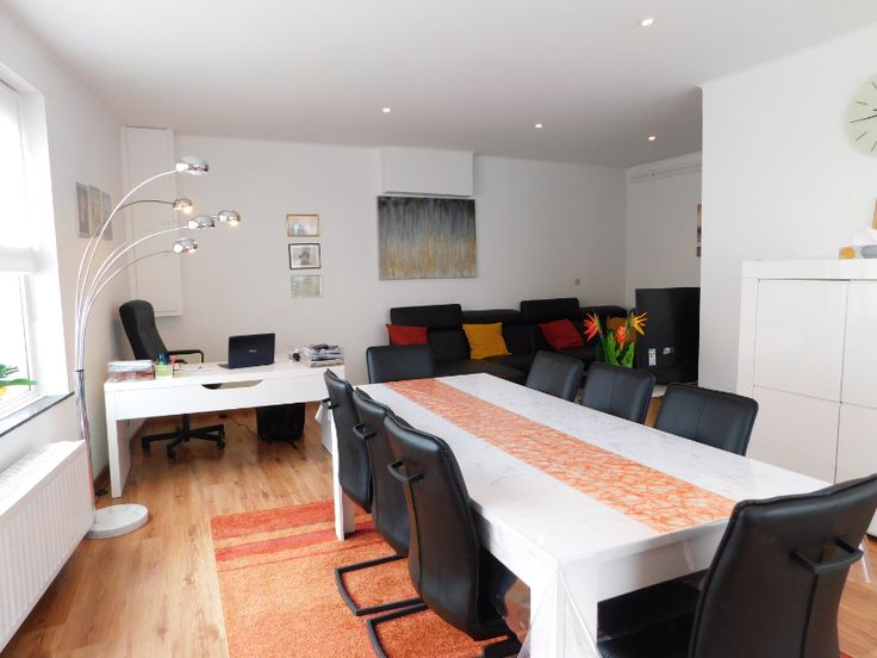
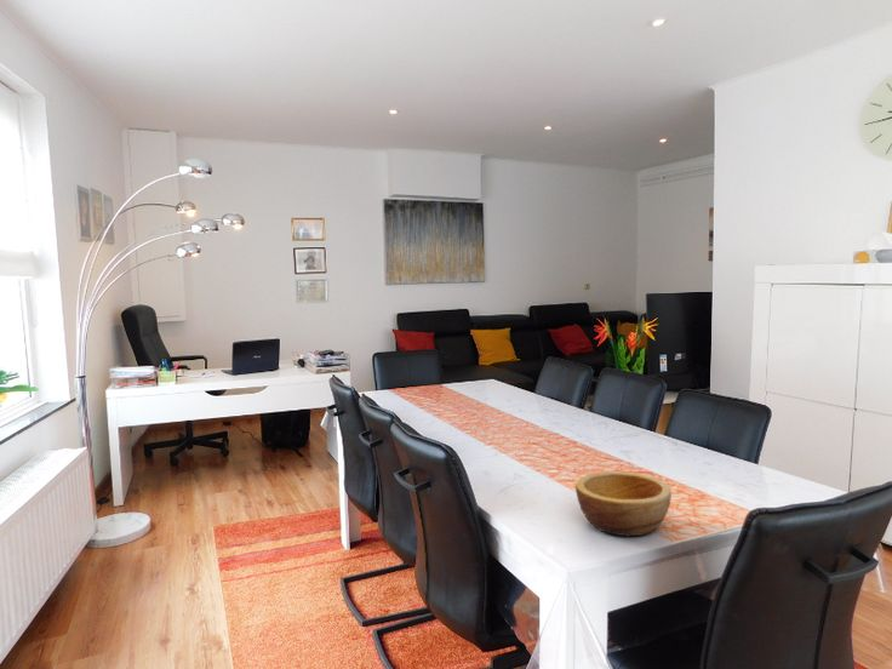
+ bowl (622, 504)
